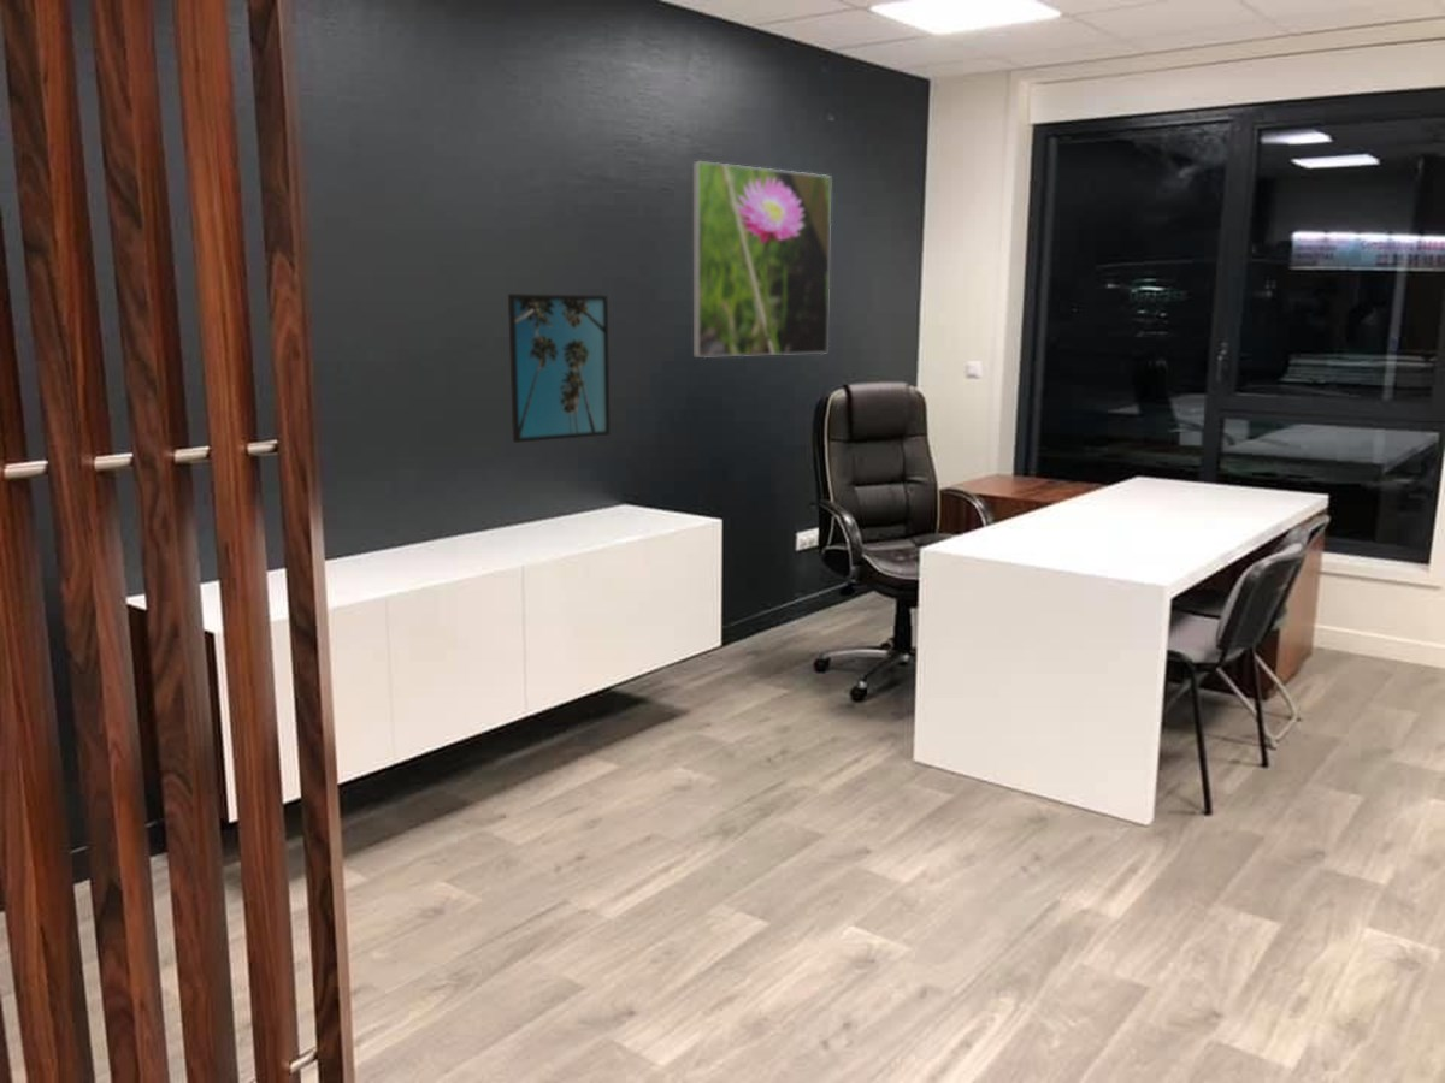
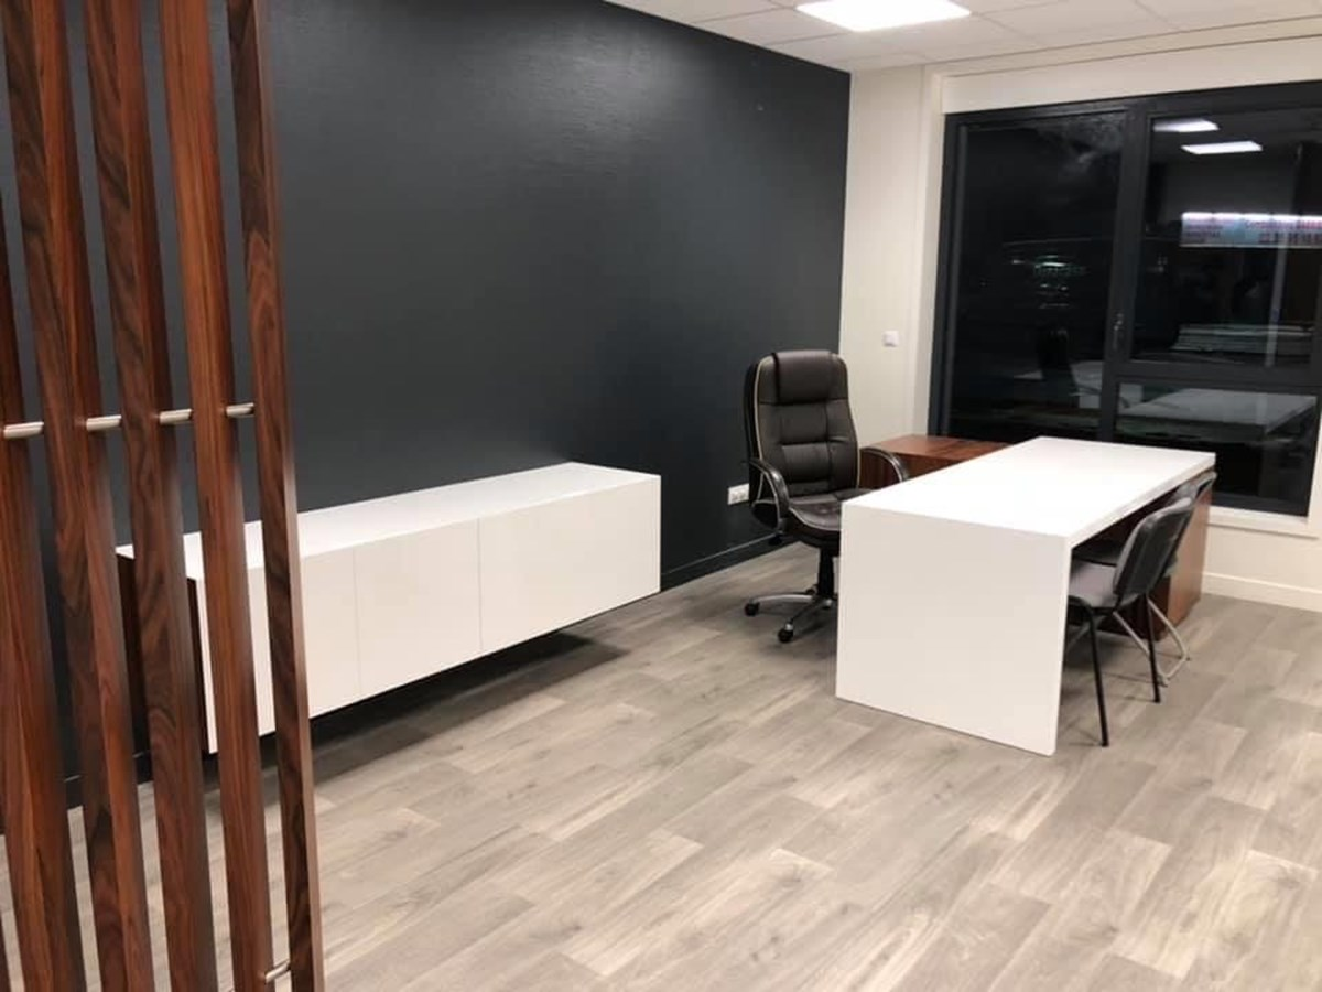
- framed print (765, 262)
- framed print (560, 367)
